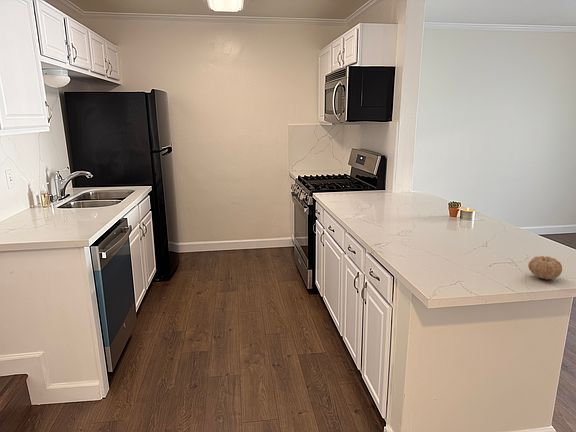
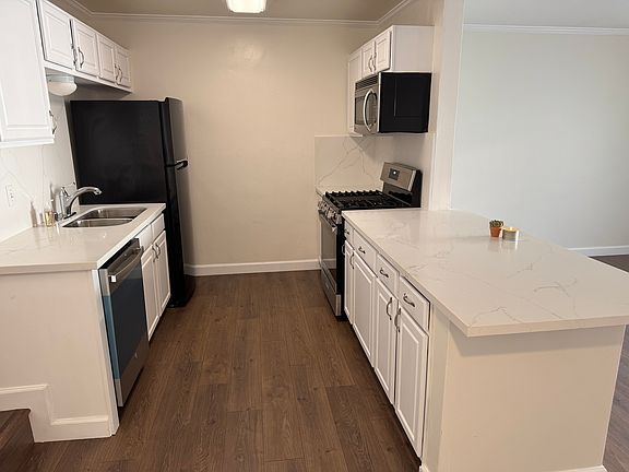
- fruit (545, 268)
